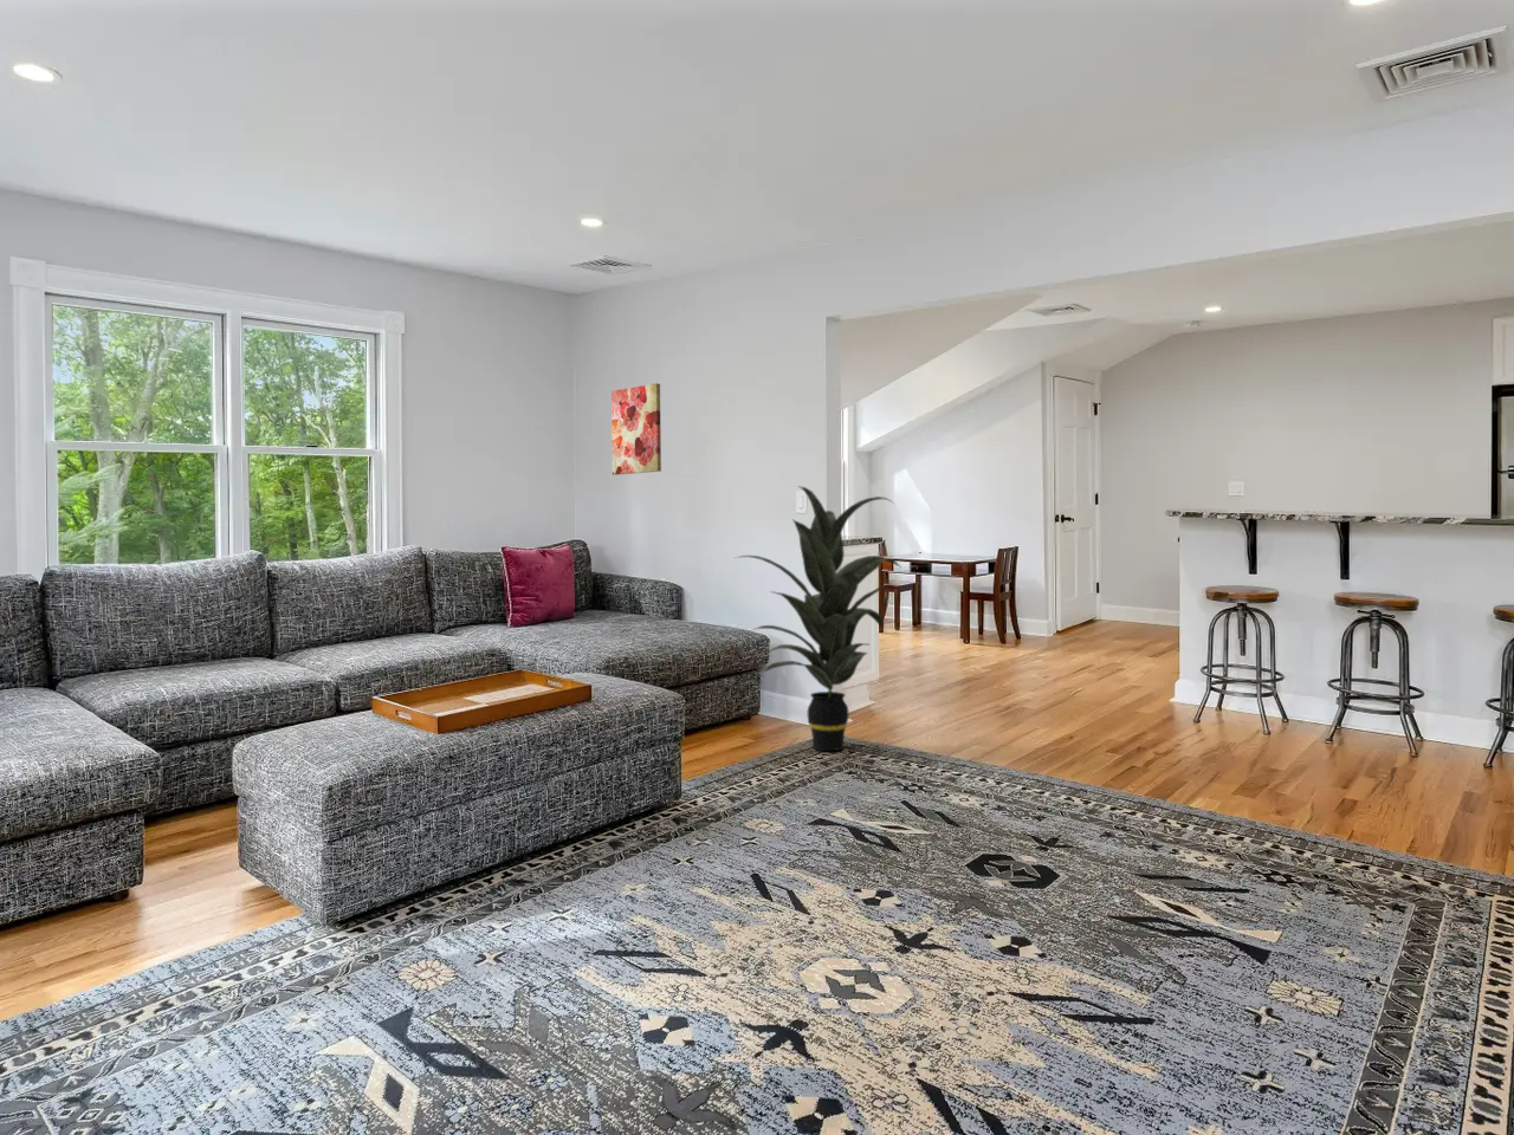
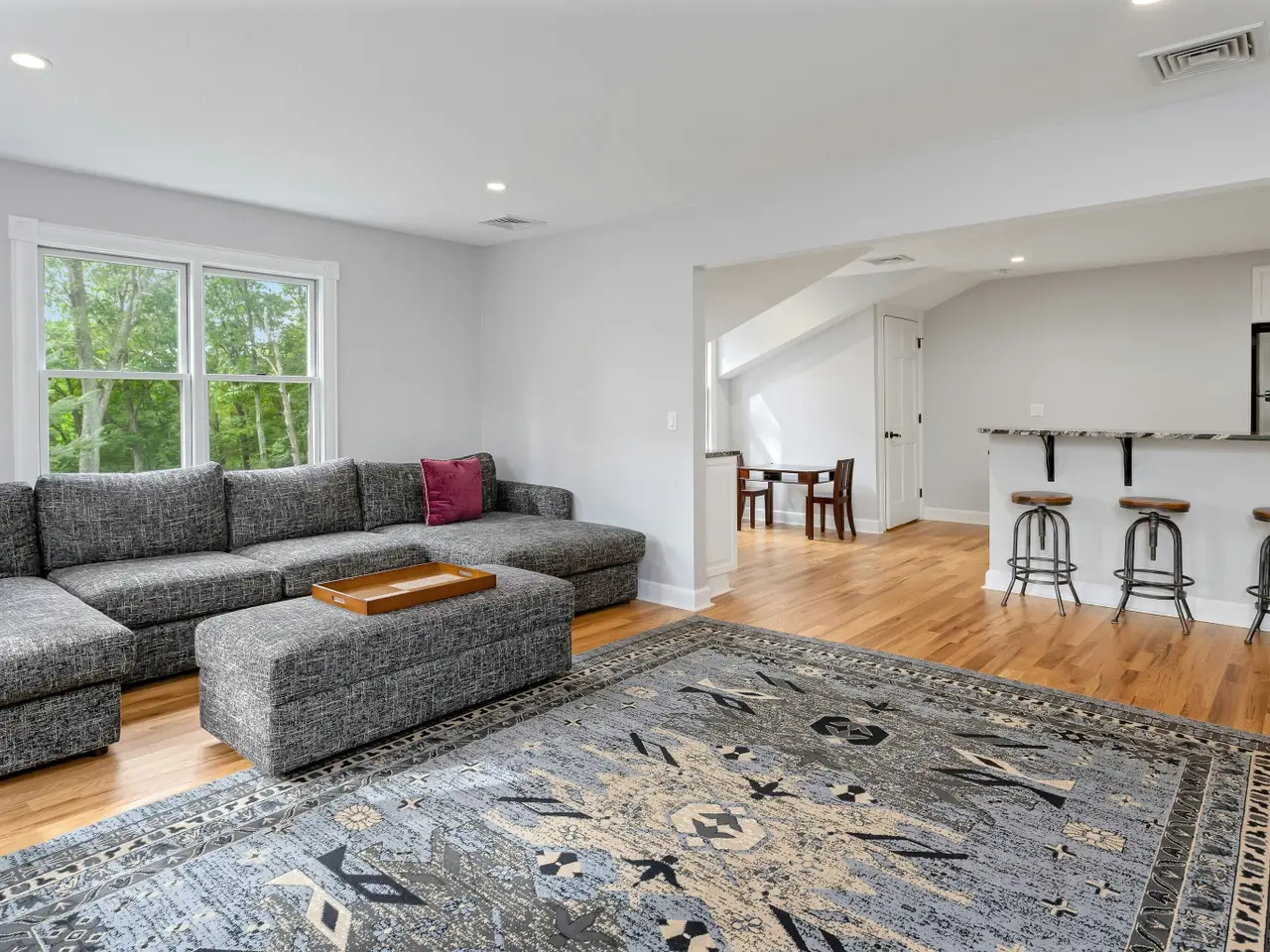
- wall art (635, 429)
- indoor plant (824, 615)
